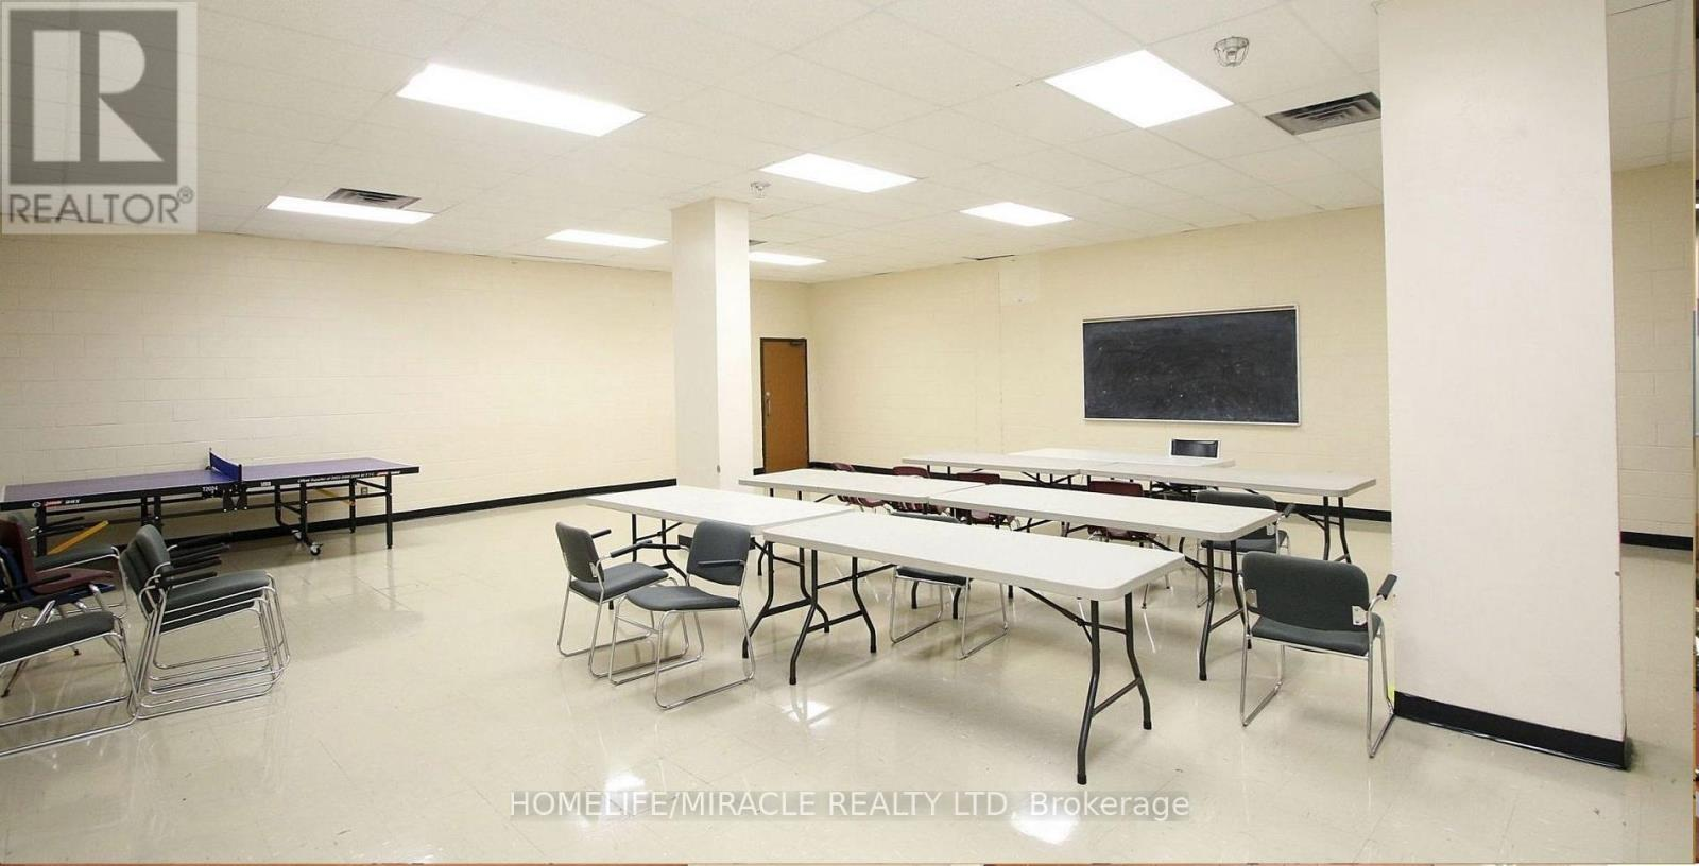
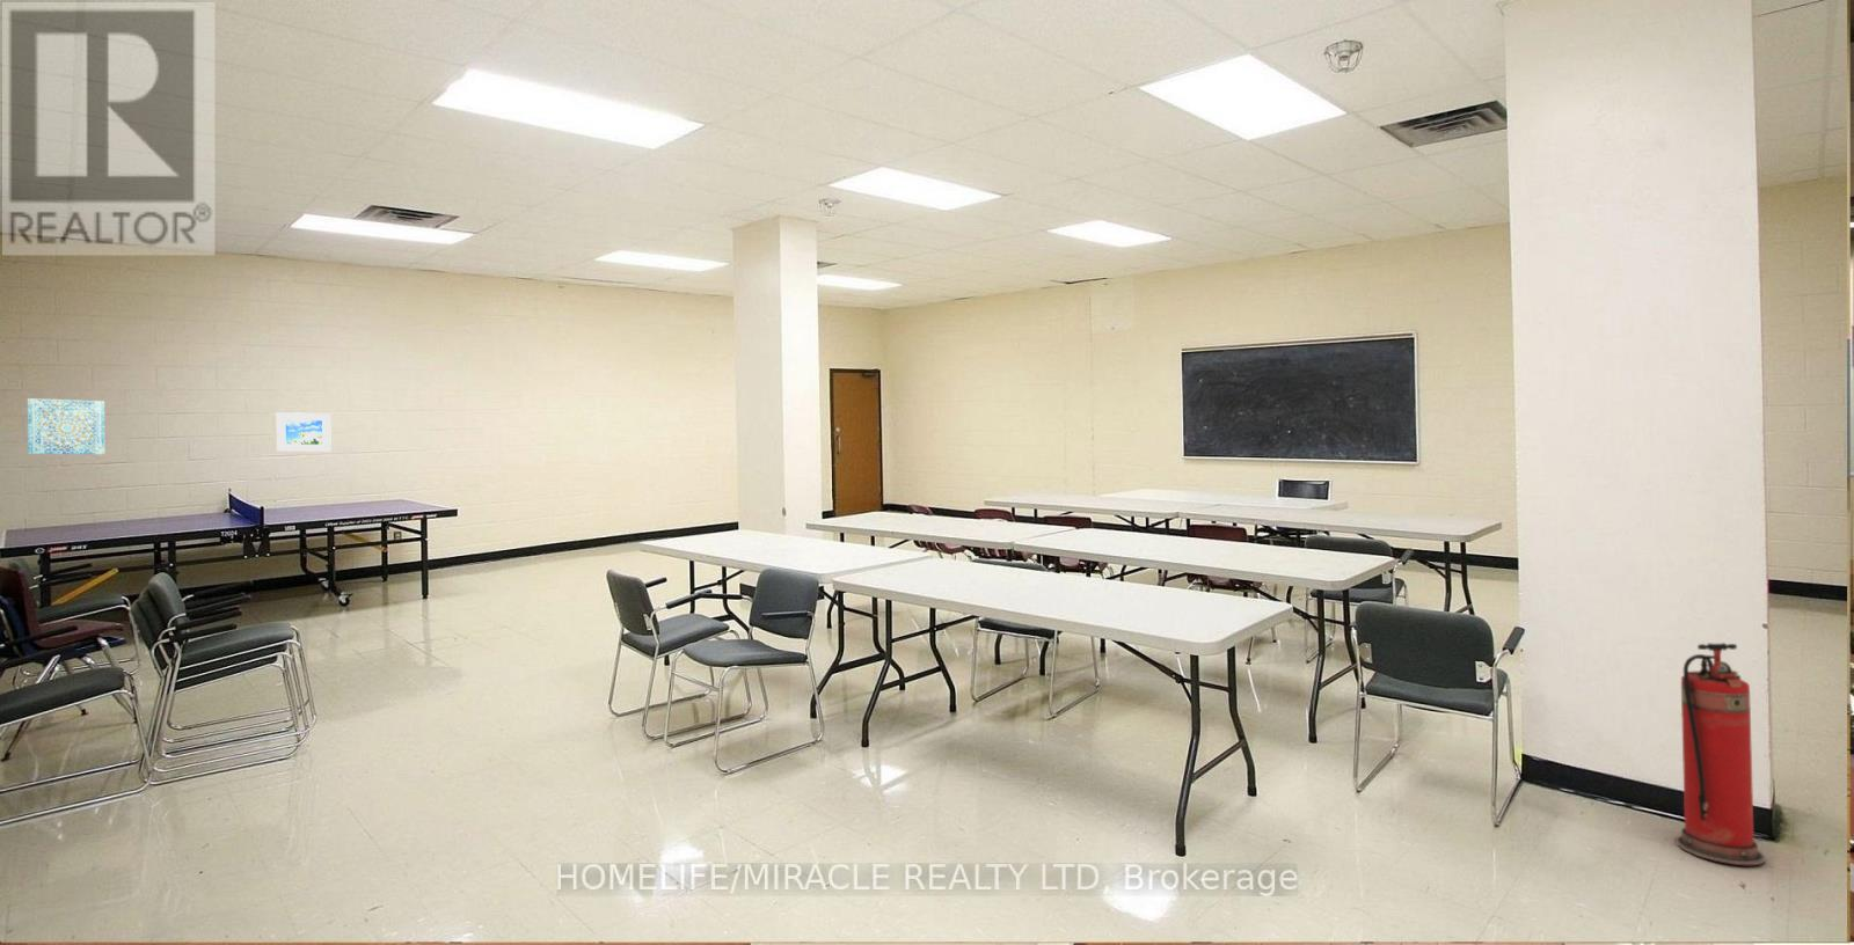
+ fire extinguisher (1715, 747)
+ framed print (304, 432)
+ wall art (68, 427)
